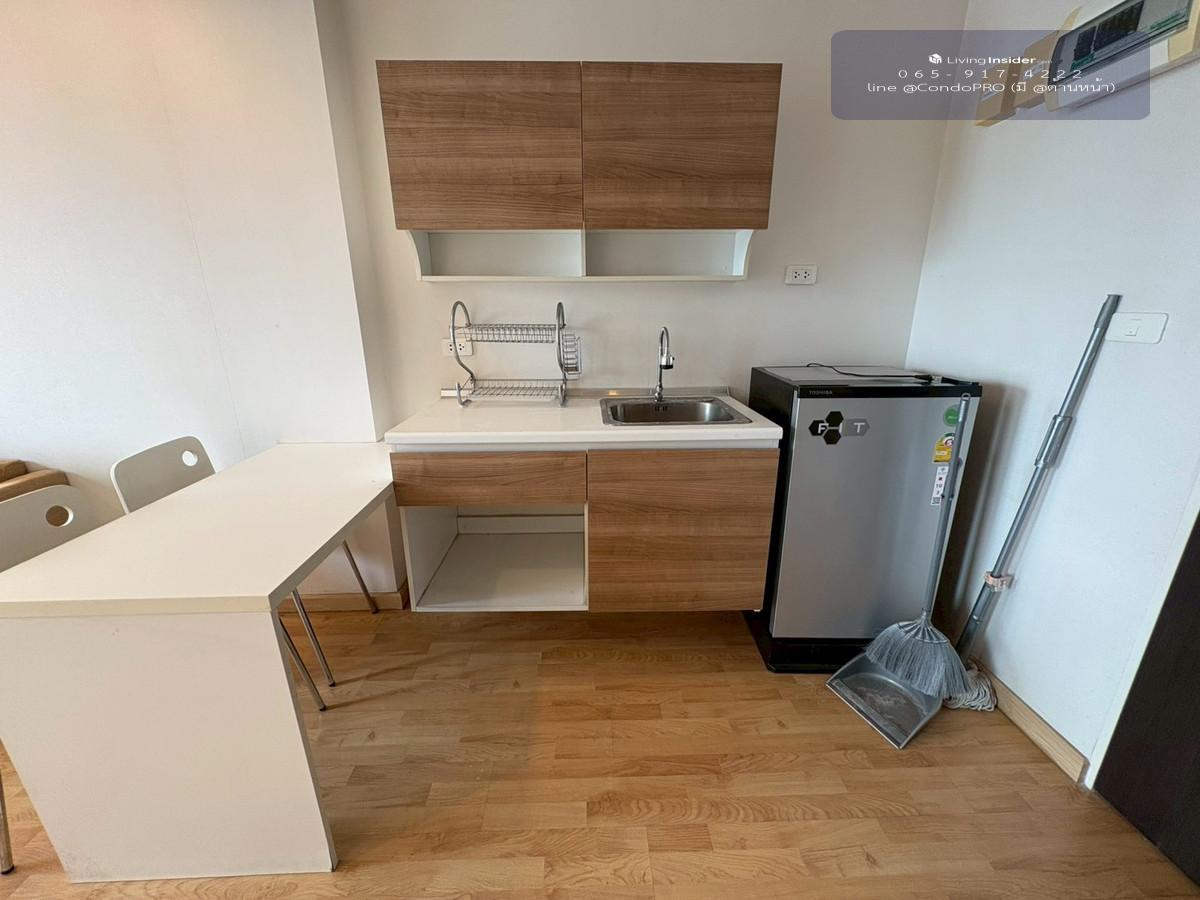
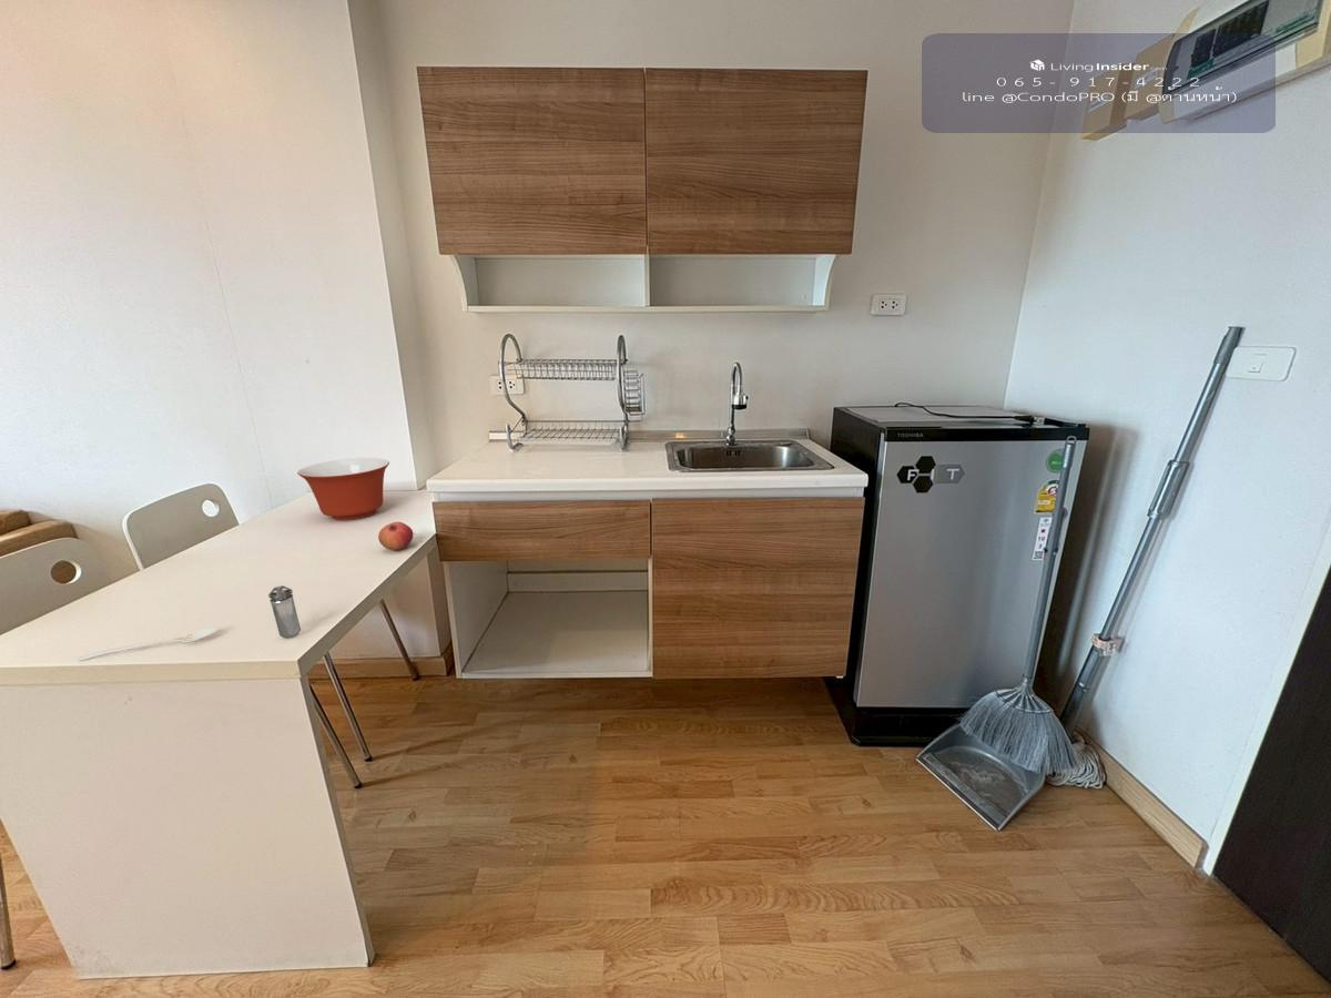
+ pomegranate (396, 536)
+ stirrer (151, 643)
+ mixing bowl (349, 490)
+ shaker (284, 611)
